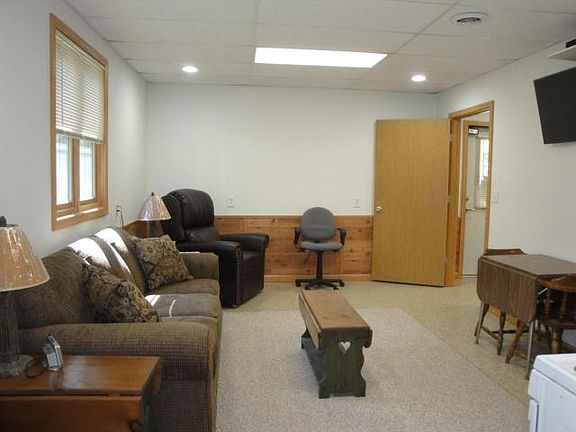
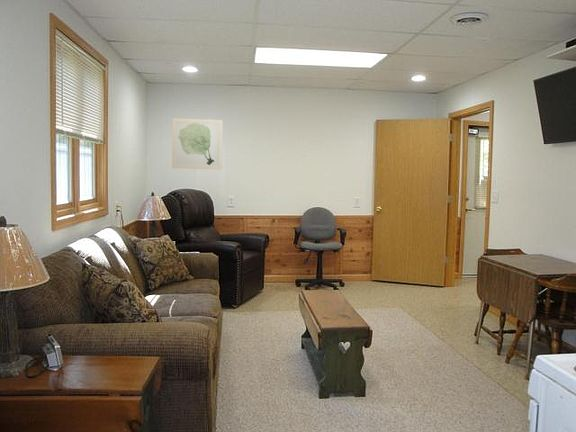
+ wall art (197, 144)
